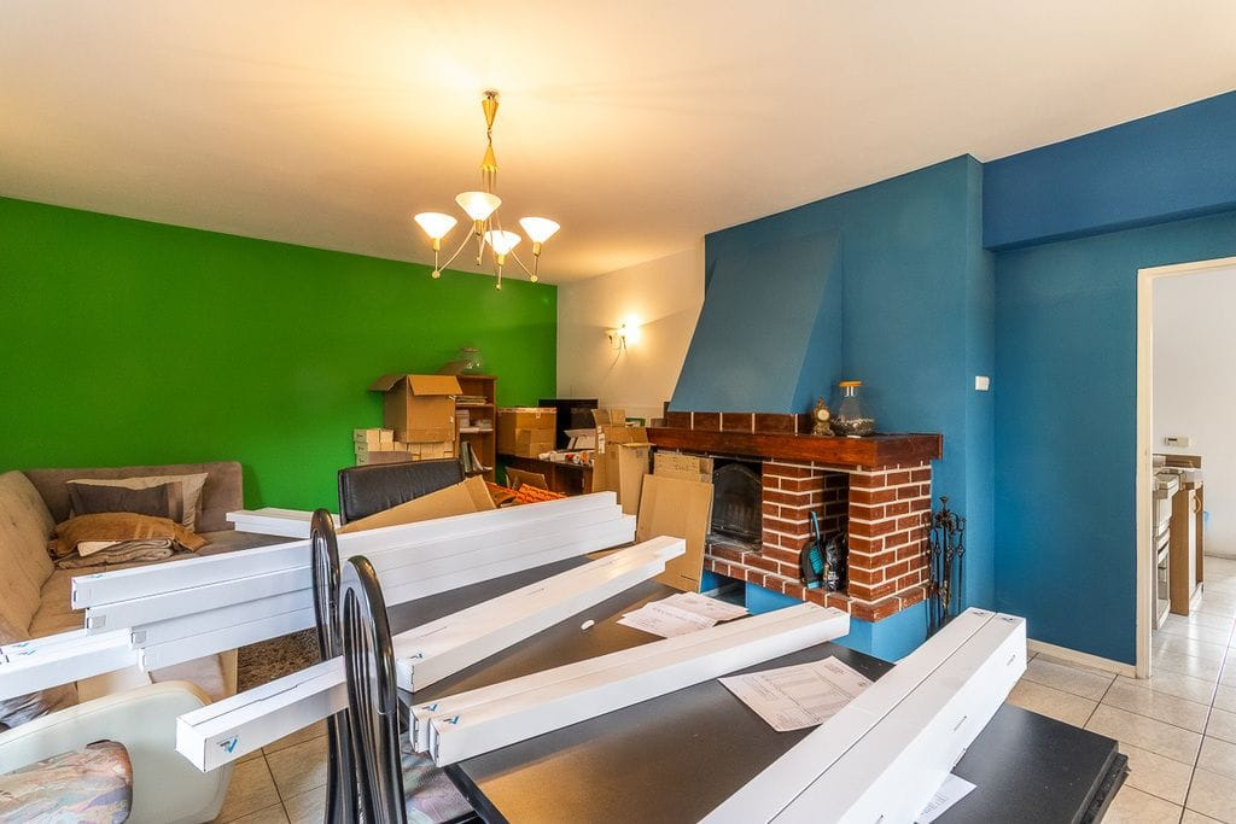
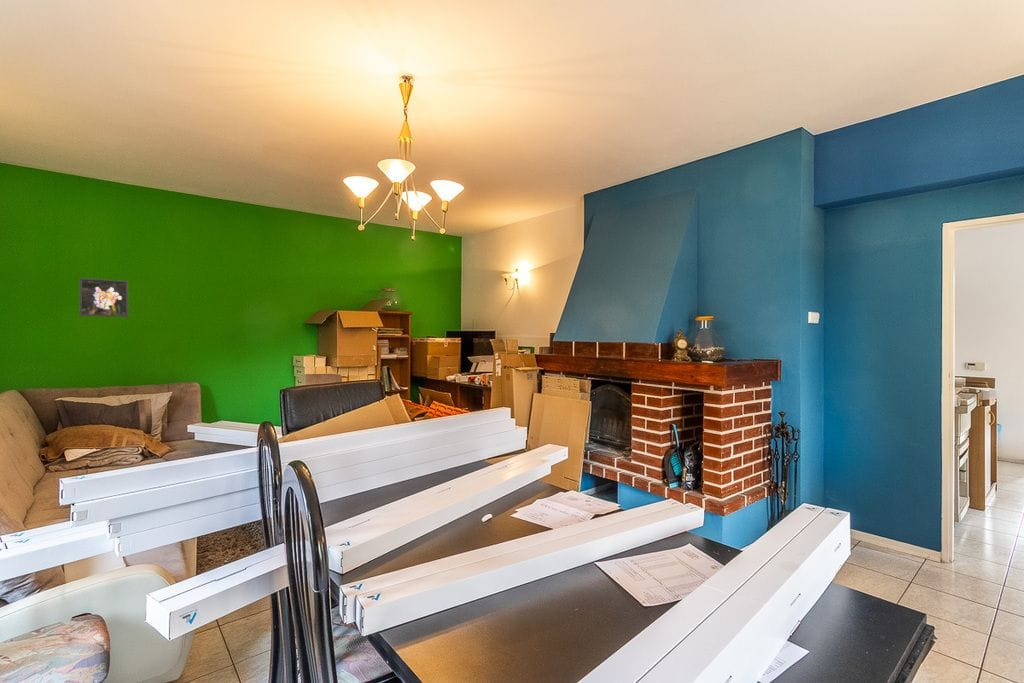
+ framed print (104, 298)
